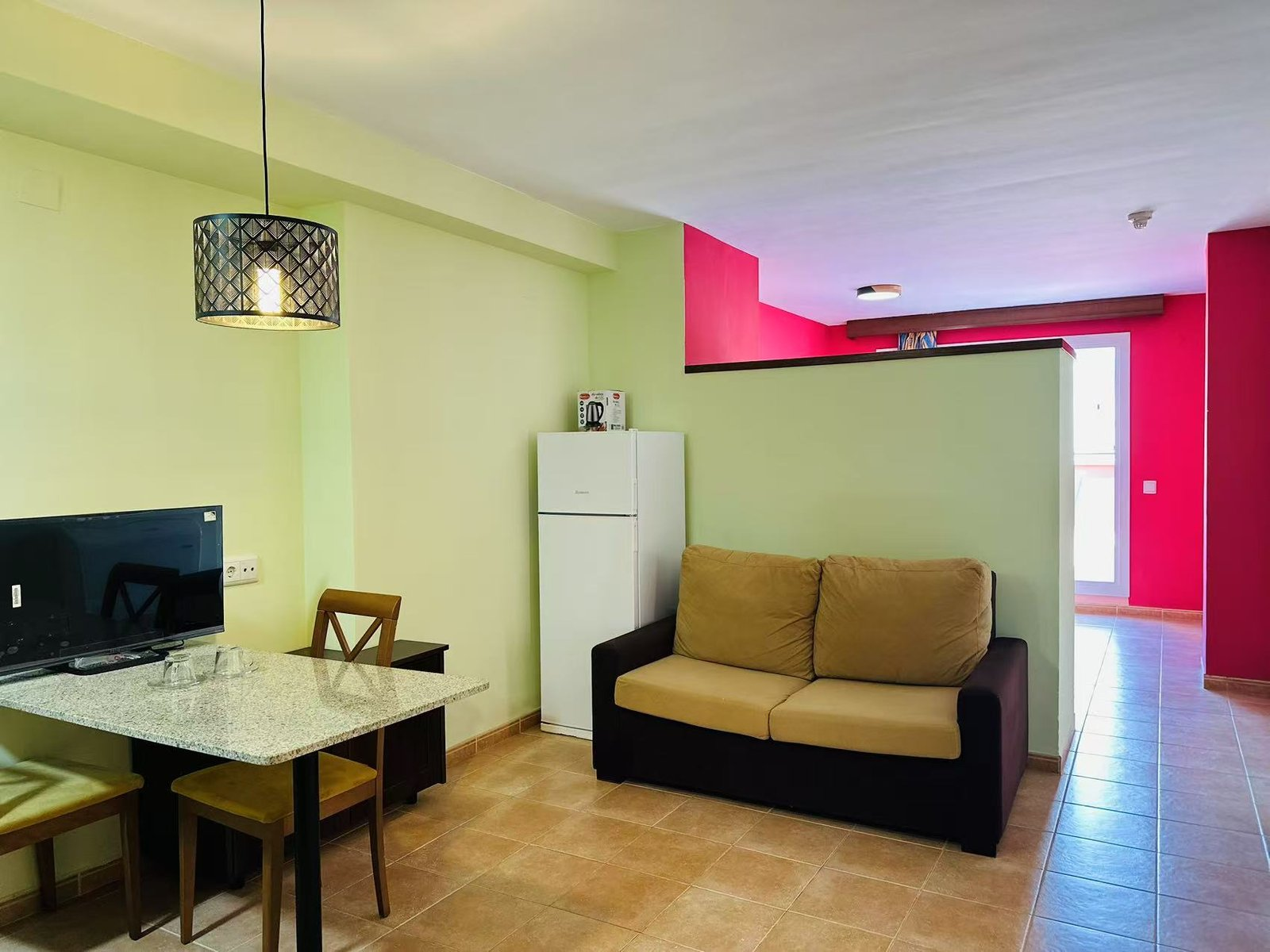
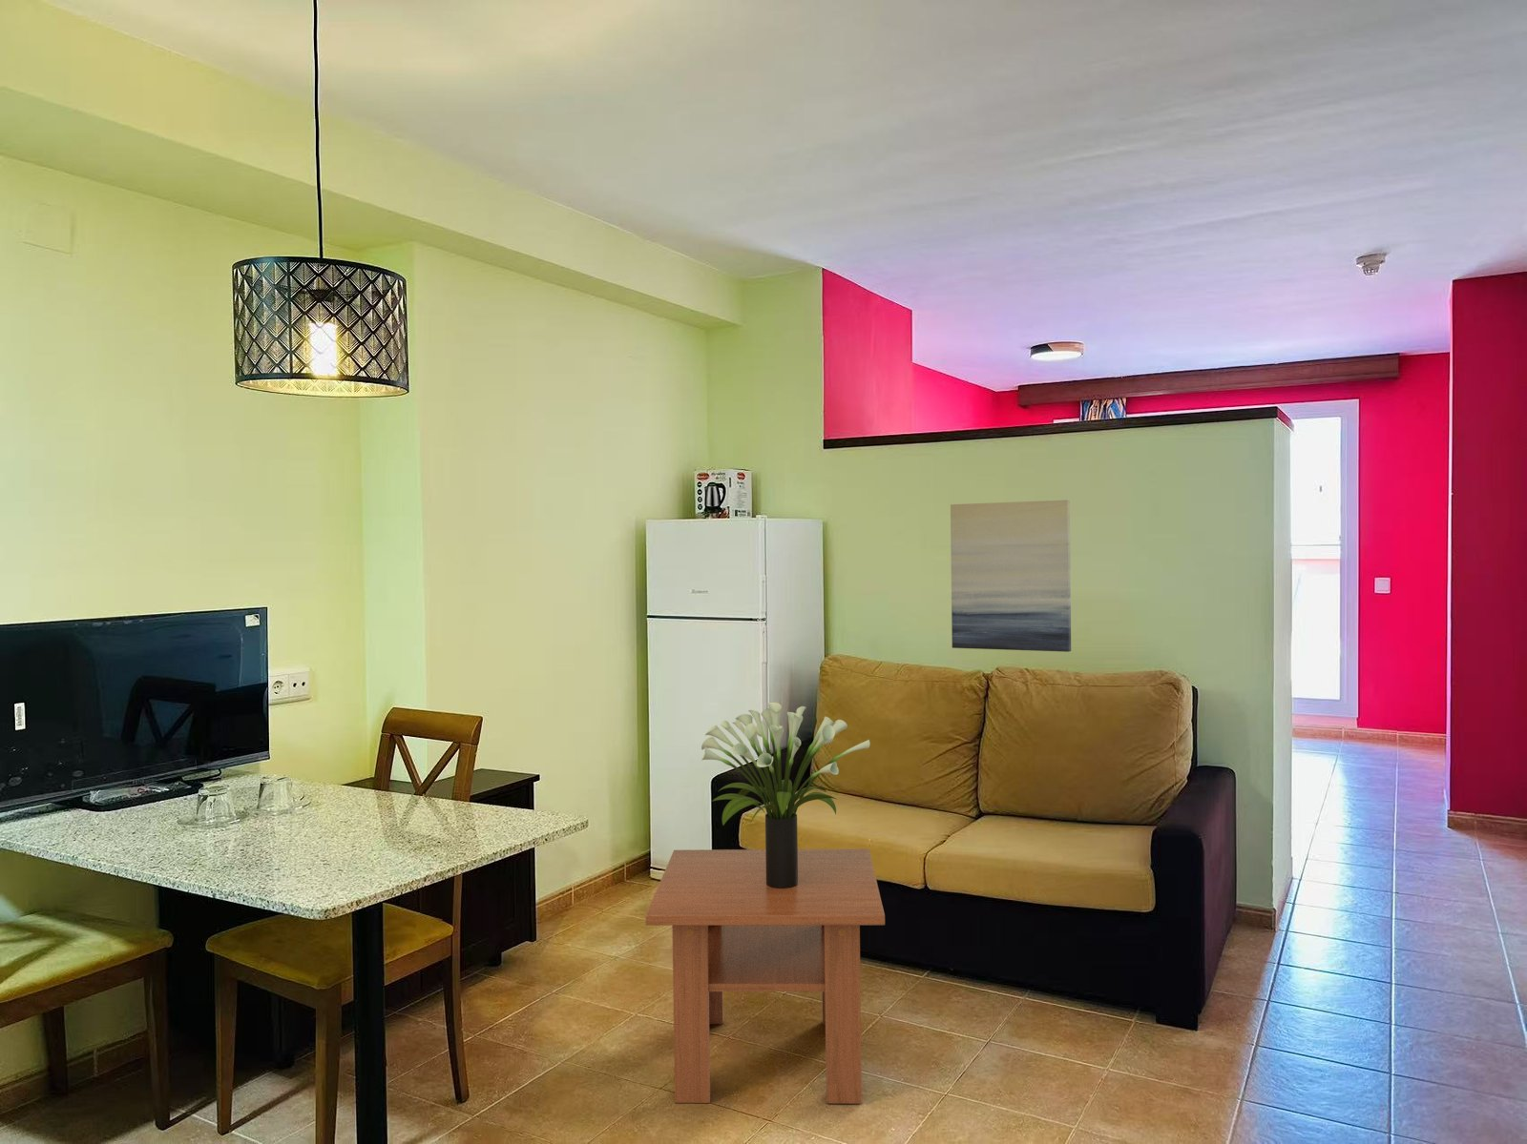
+ potted plant (784, 792)
+ wall art (1009, 576)
+ coffee table (770, 969)
